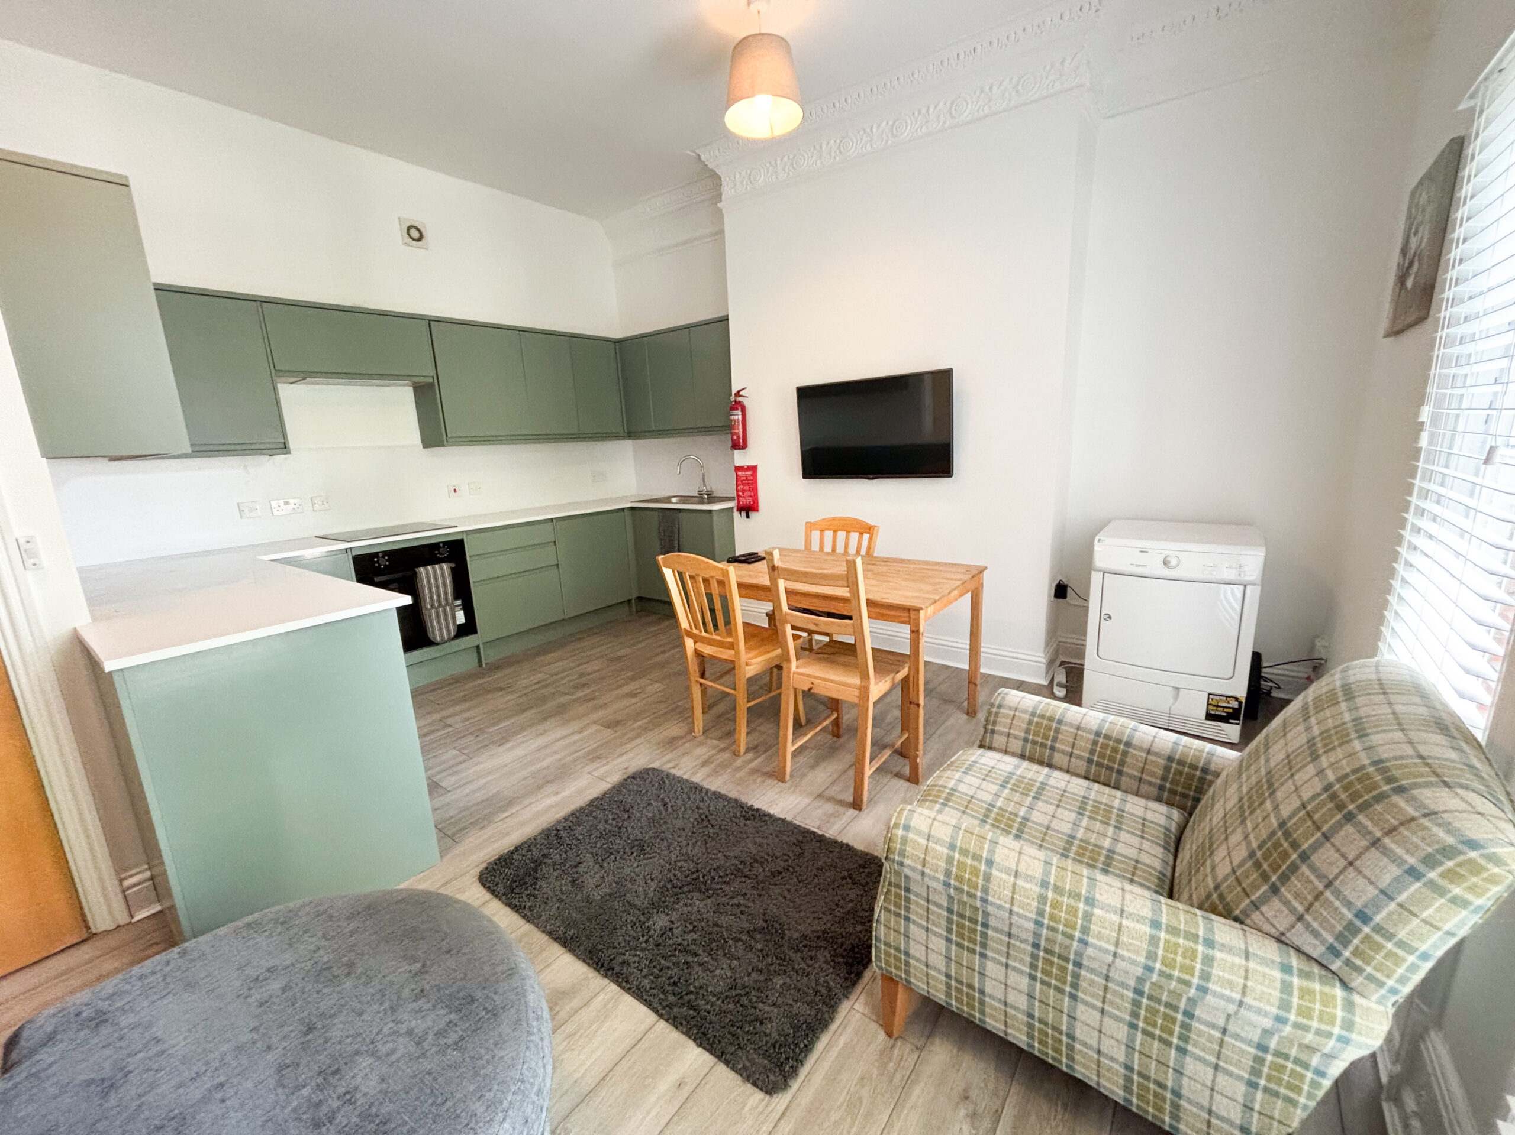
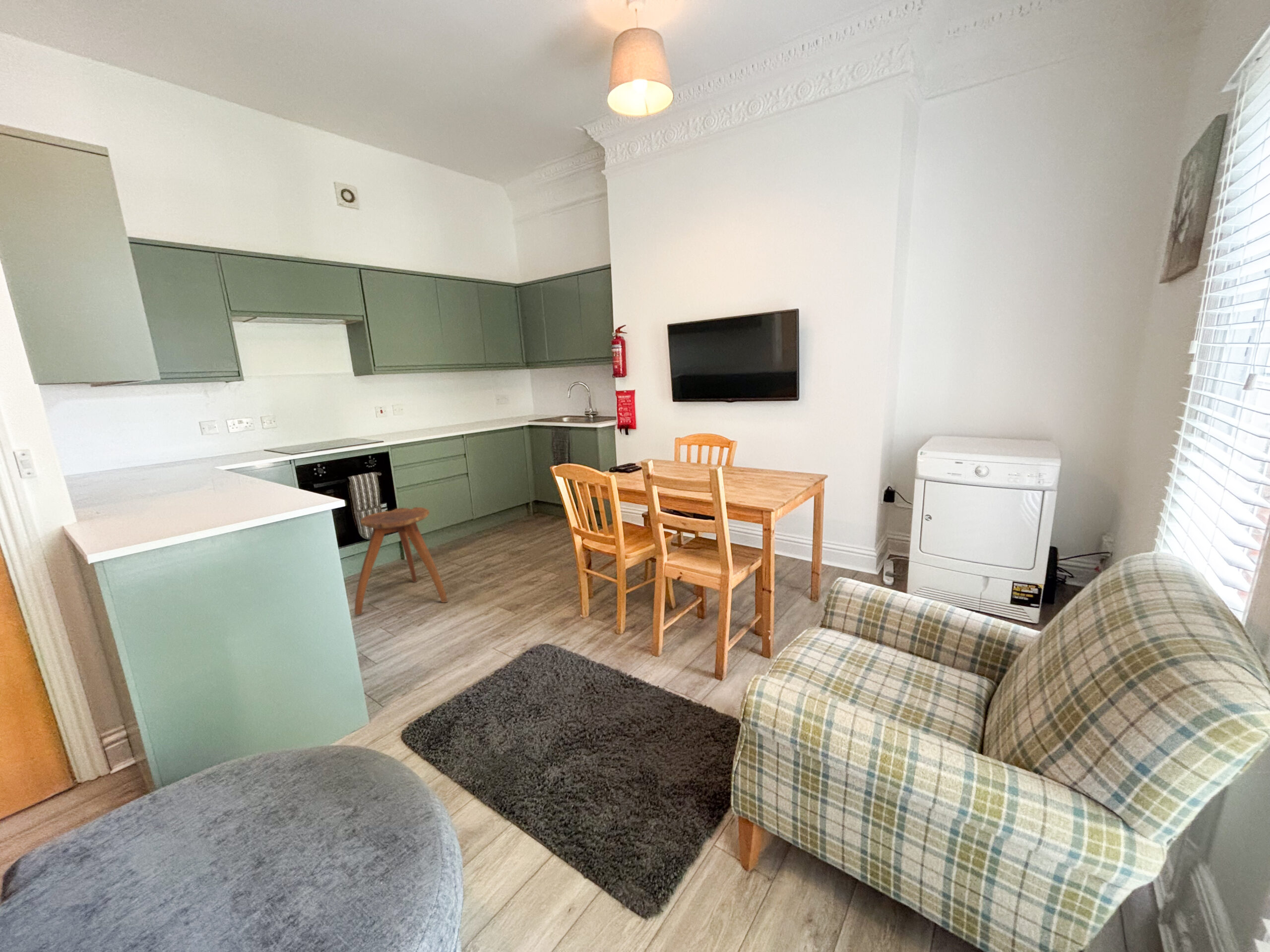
+ stool (406, 558)
